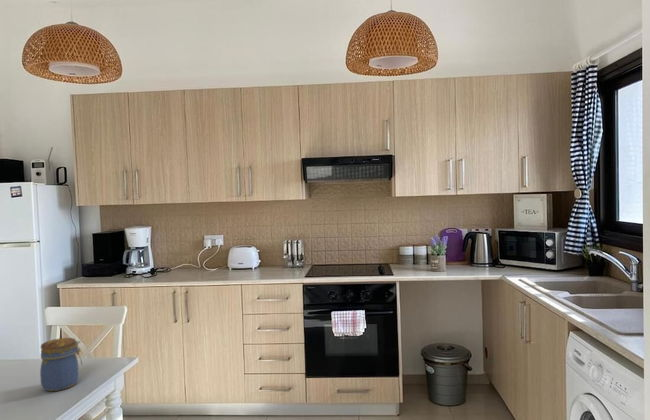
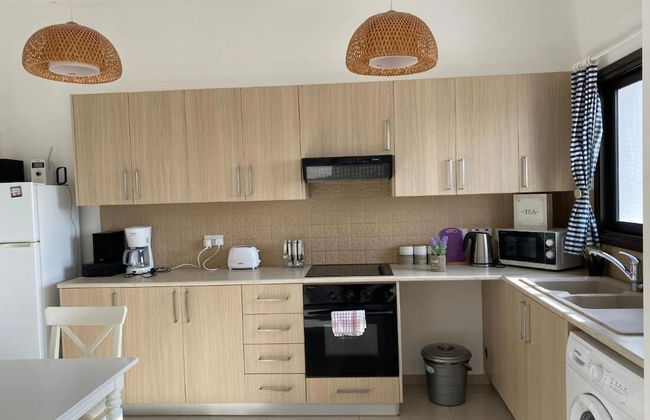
- jar (61, 362)
